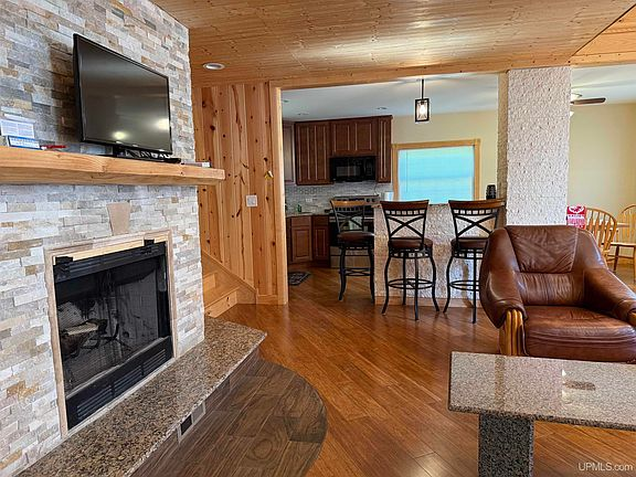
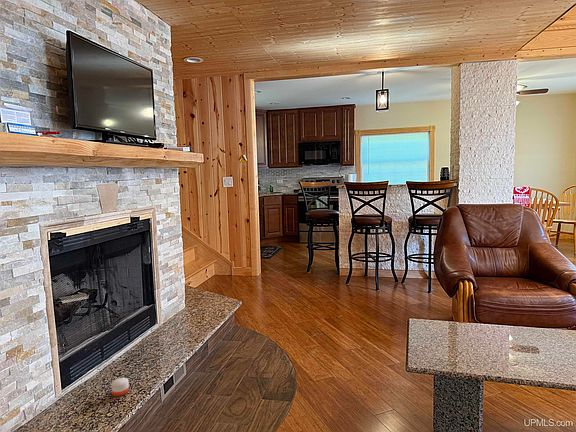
+ candle (119, 381)
